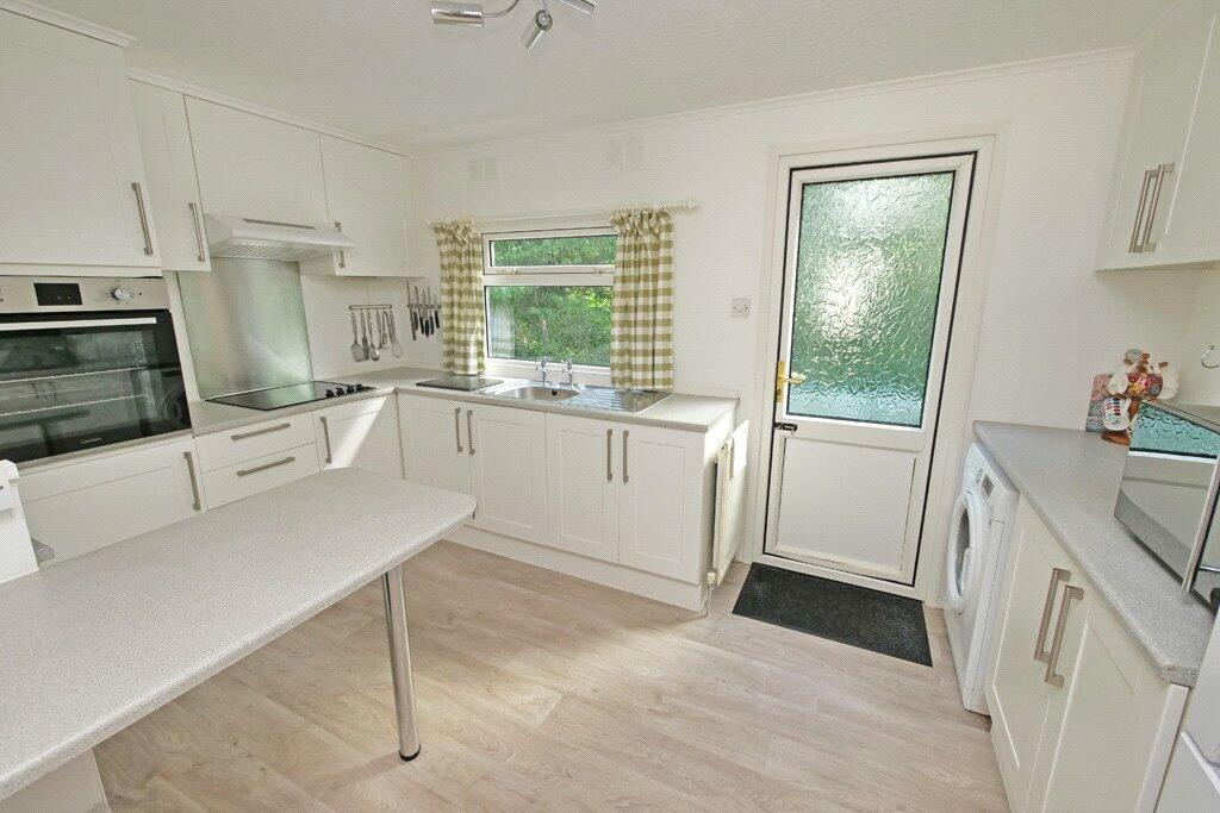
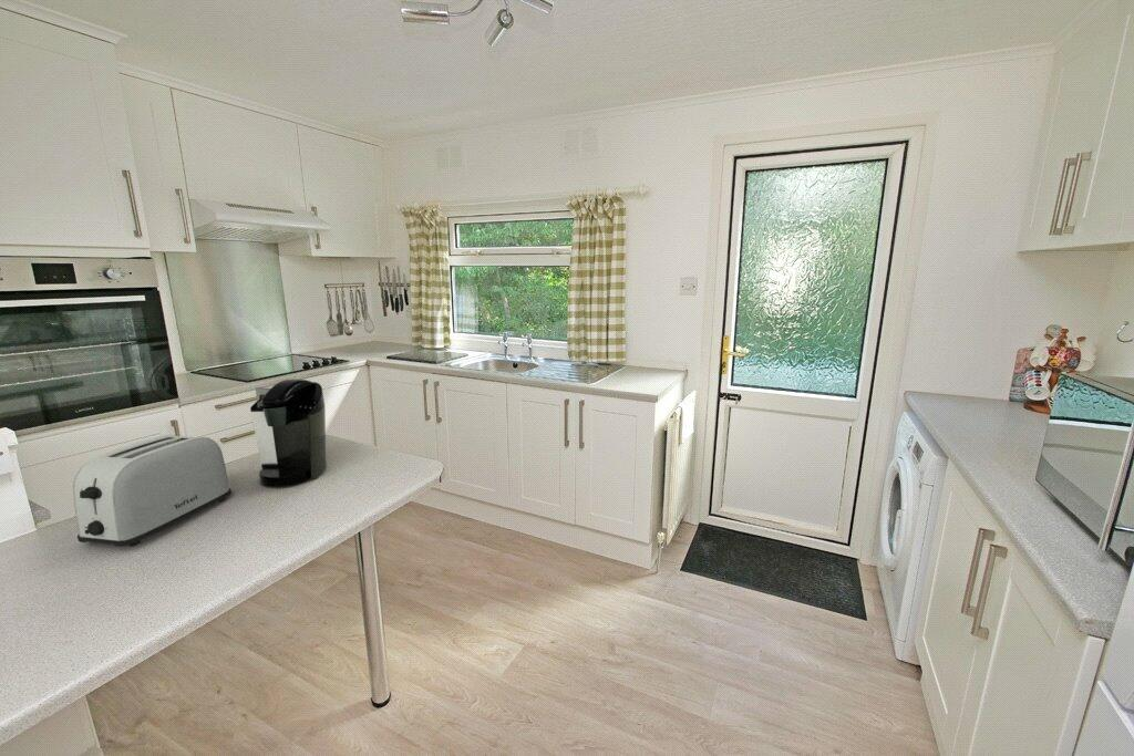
+ toaster (154, 483)
+ coffee maker (276, 426)
